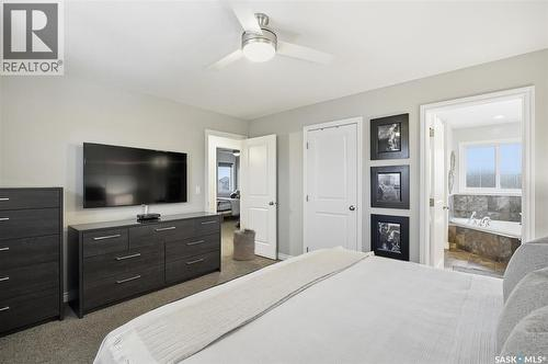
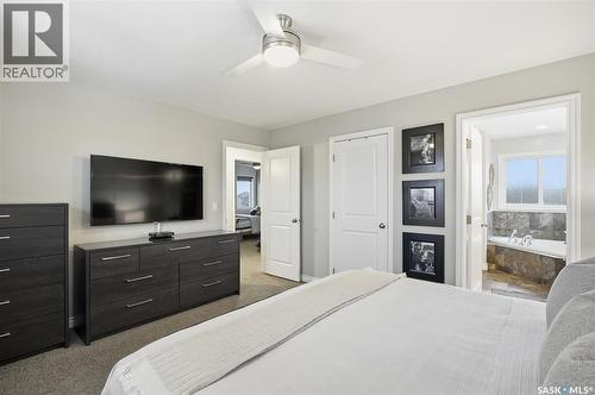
- laundry hamper (242, 242)
